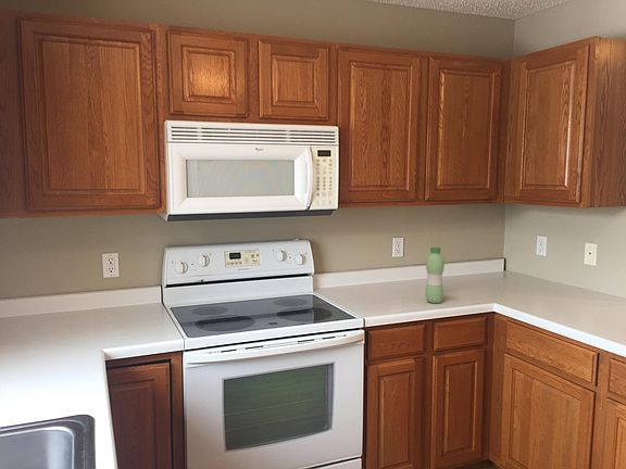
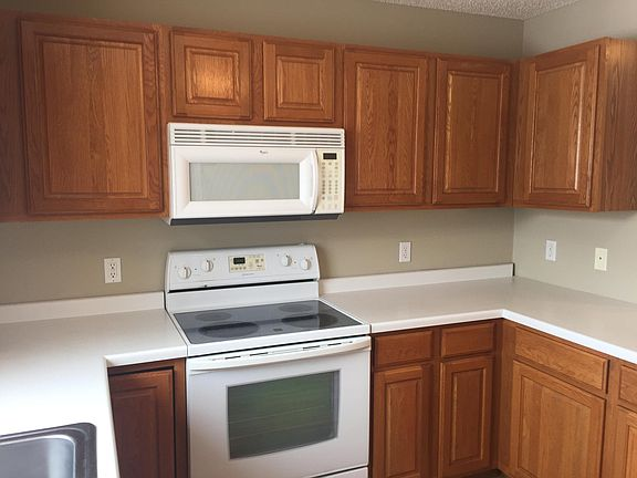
- water bottle (435, 275)
